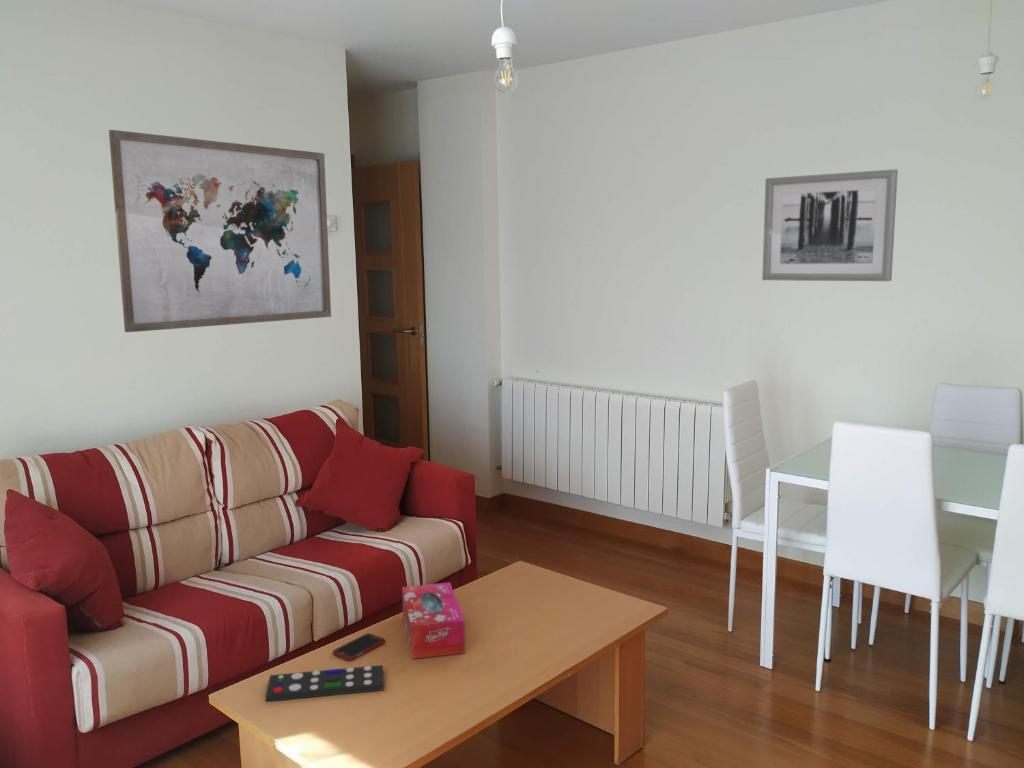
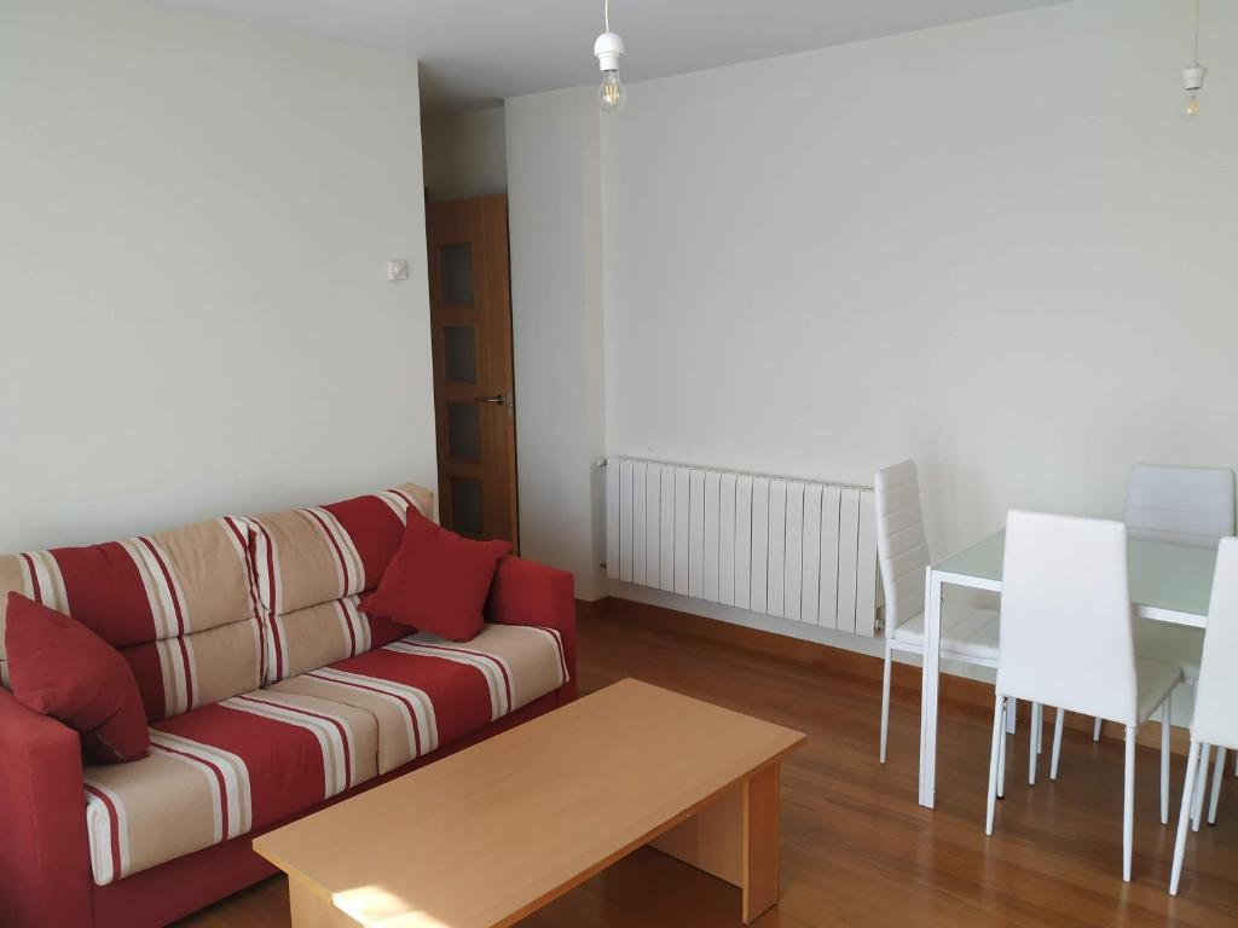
- remote control (326, 681)
- cell phone (359, 646)
- wall art (826, 227)
- wall art (233, 234)
- tissue box (432, 618)
